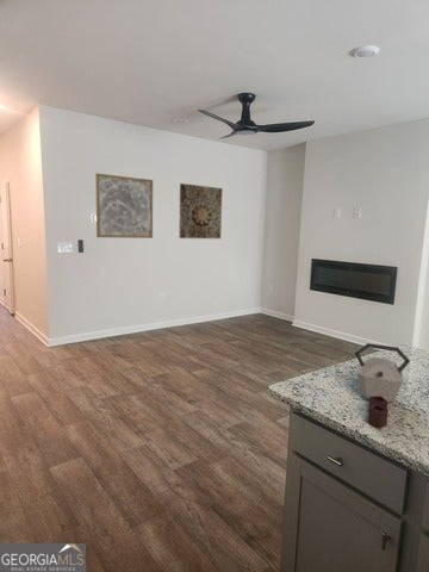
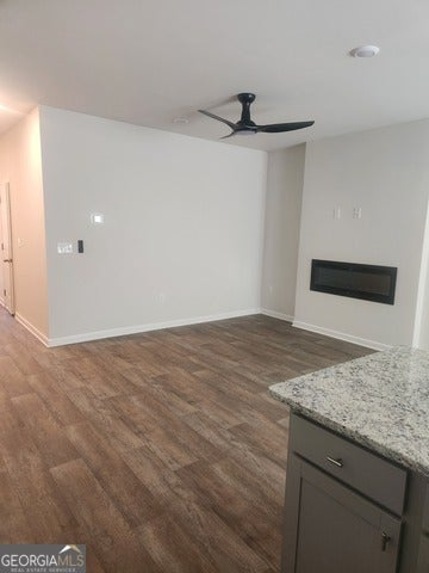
- kettle (379, 379)
- wall art (125, 207)
- wall art (200, 212)
